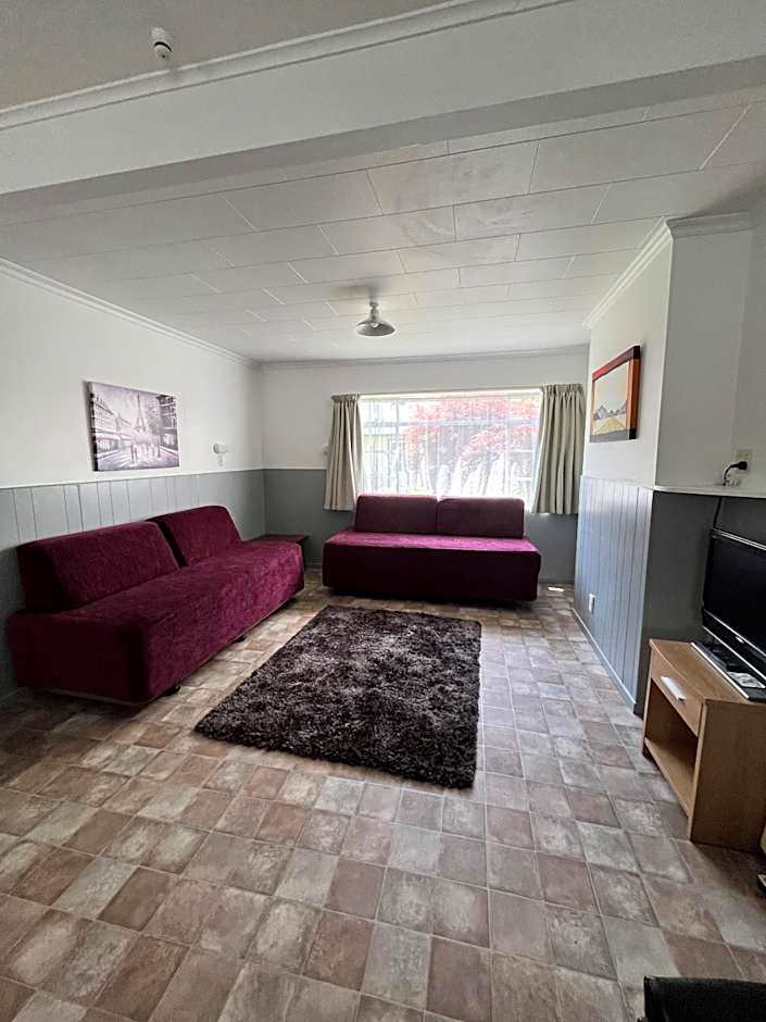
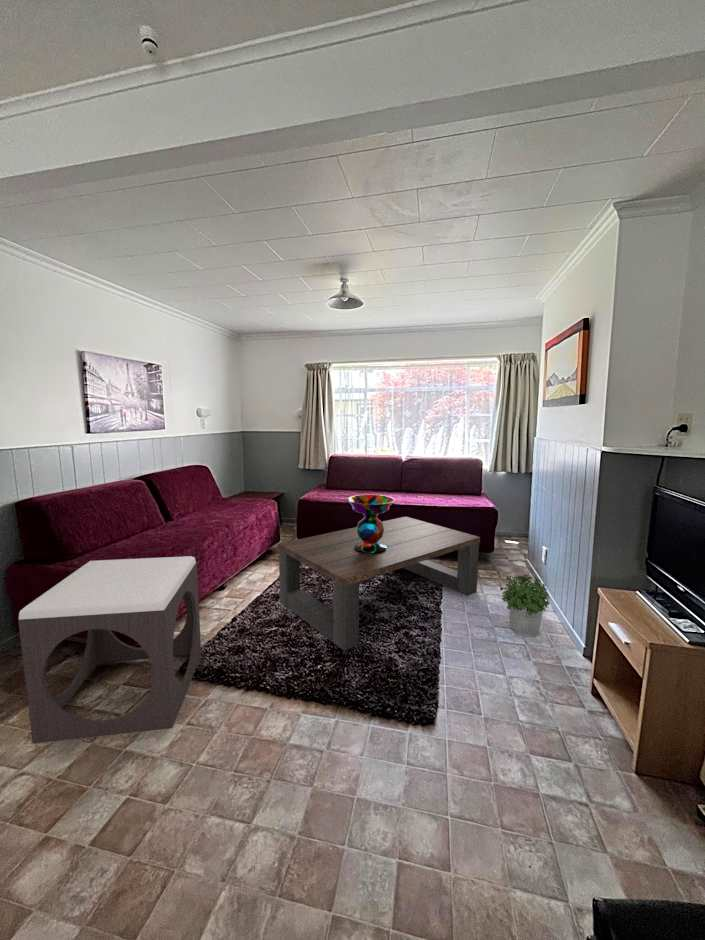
+ coffee table (381, 568)
+ footstool (126, 634)
+ decorative bowl (370, 523)
+ potted plant (523, 603)
